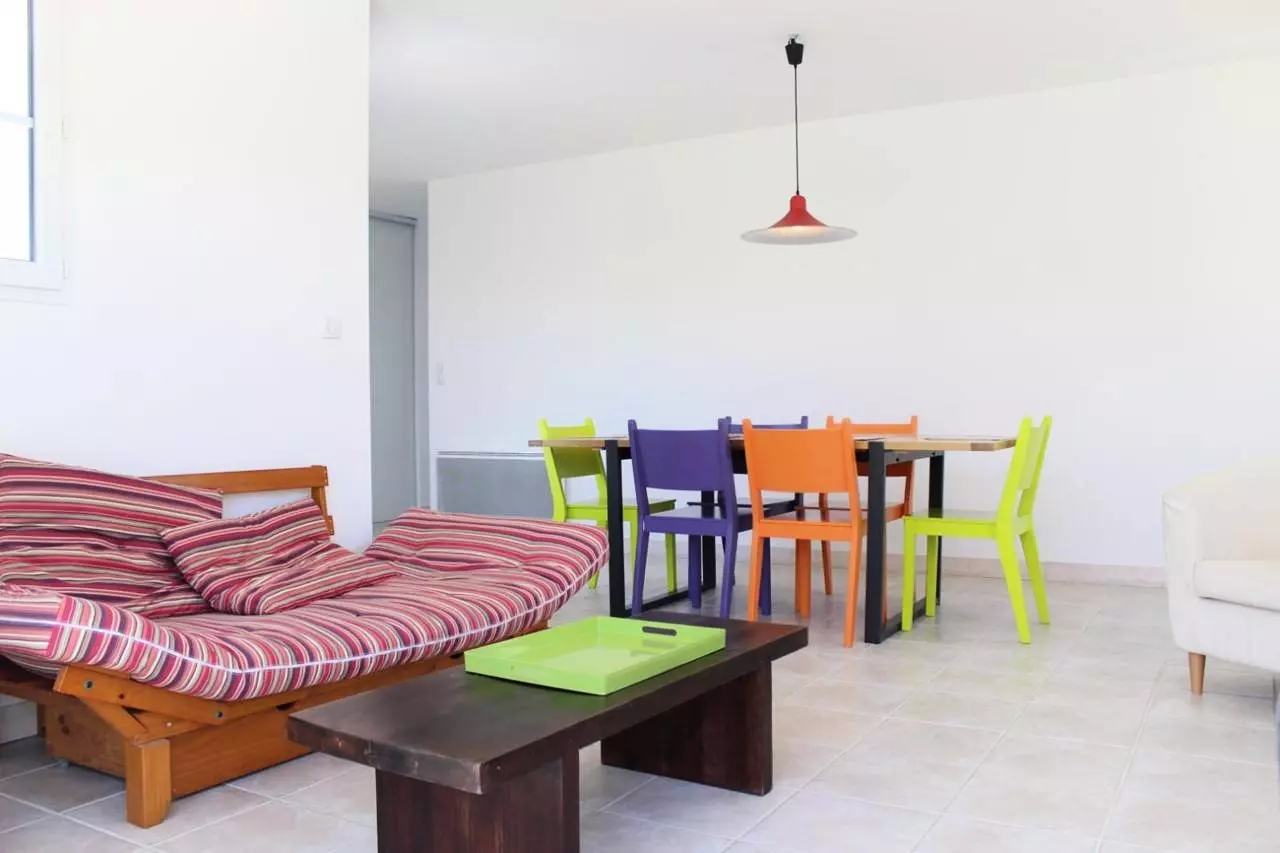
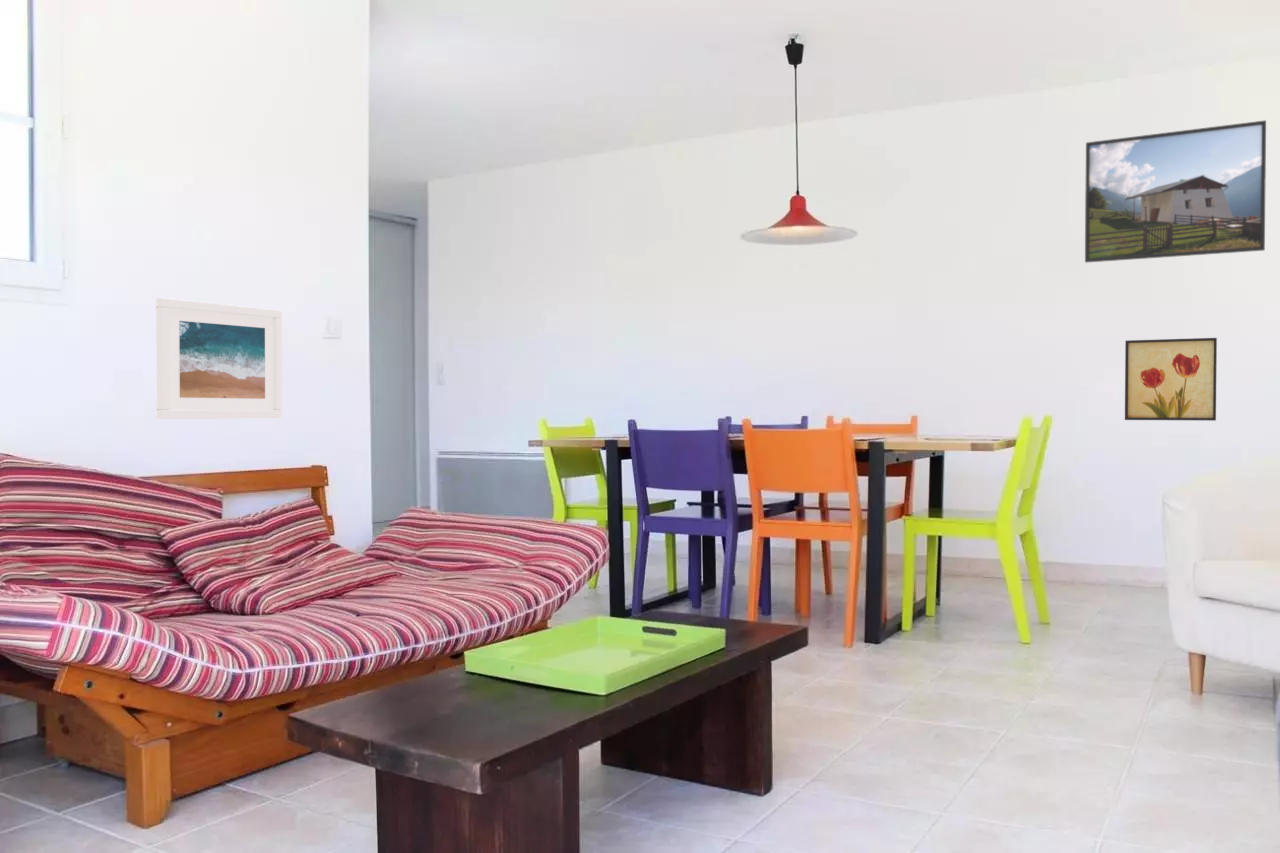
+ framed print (1171, 194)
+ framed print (222, 361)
+ wall art (1170, 379)
